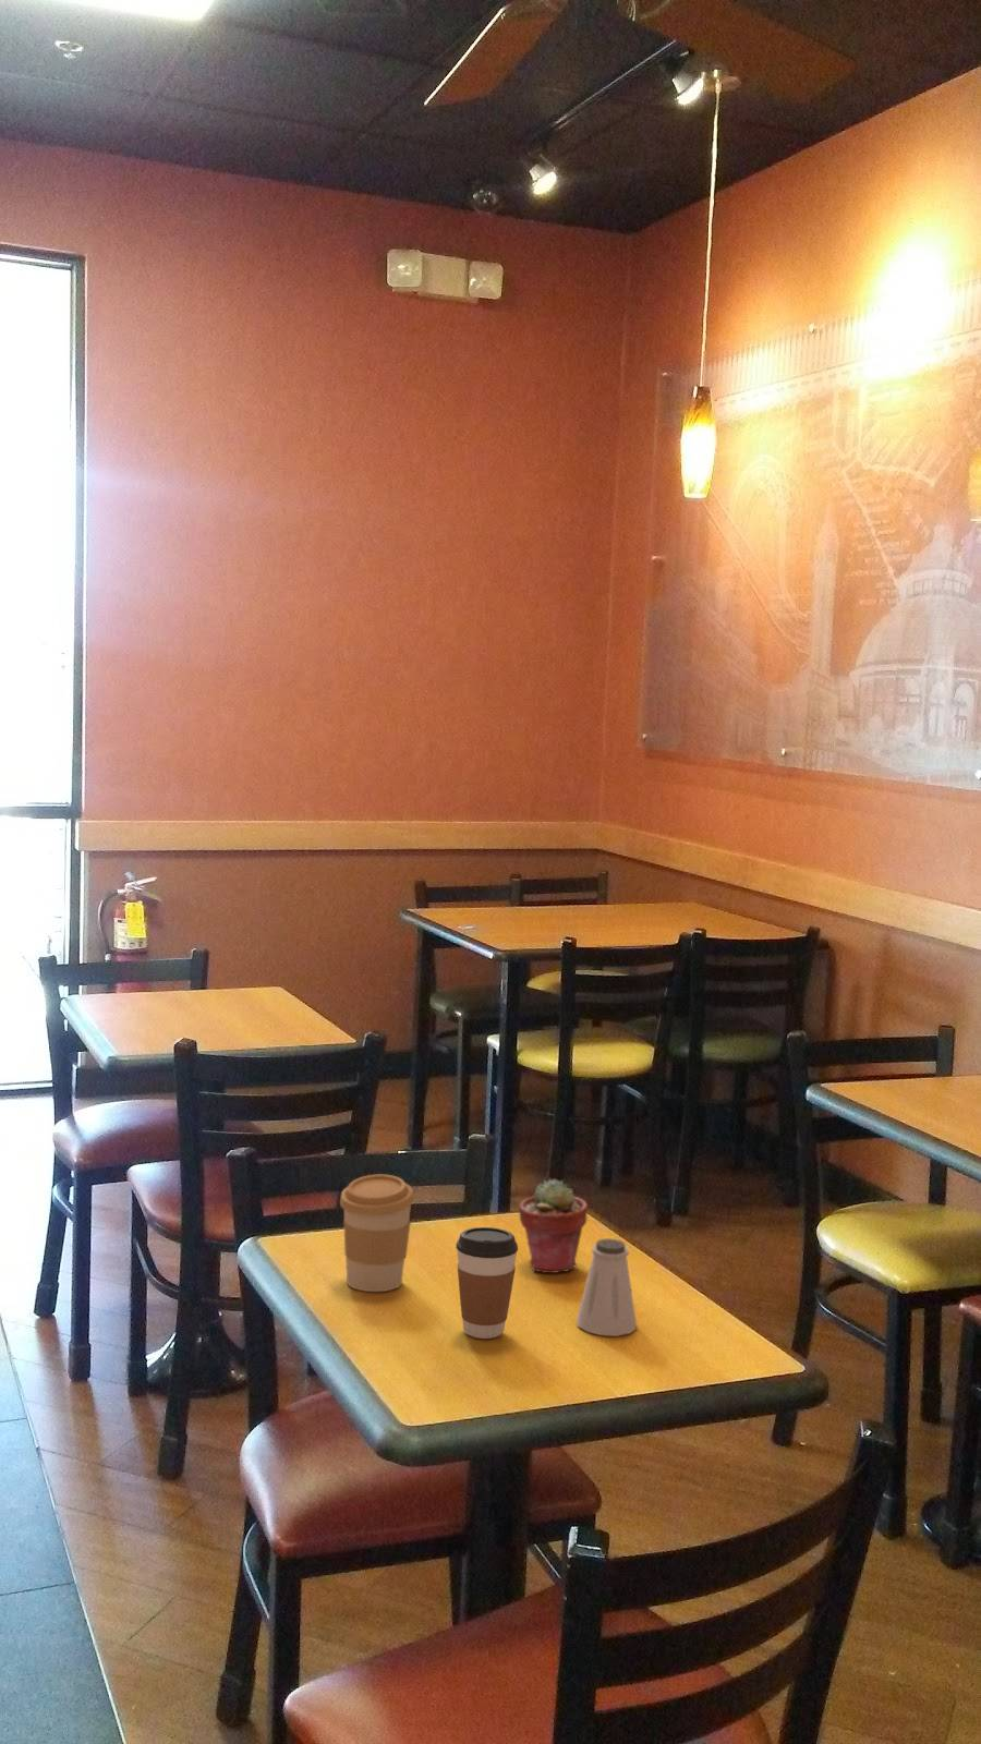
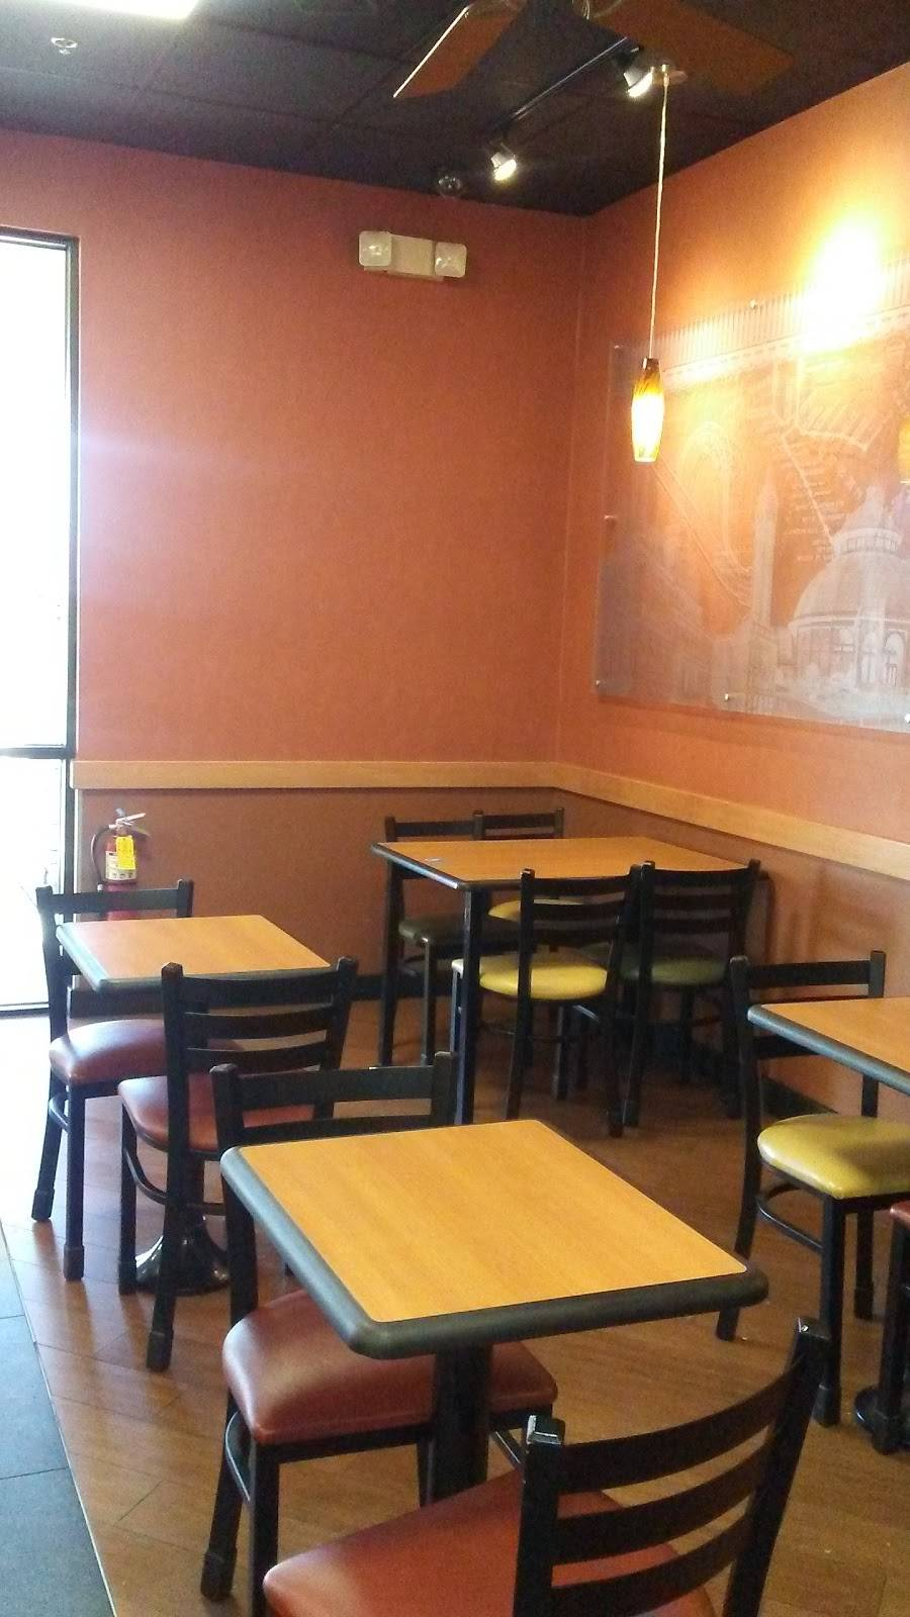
- coffee cup (485, 1282)
- coffee cup (376, 1231)
- potted succulent (552, 1222)
- saltshaker (608, 1283)
